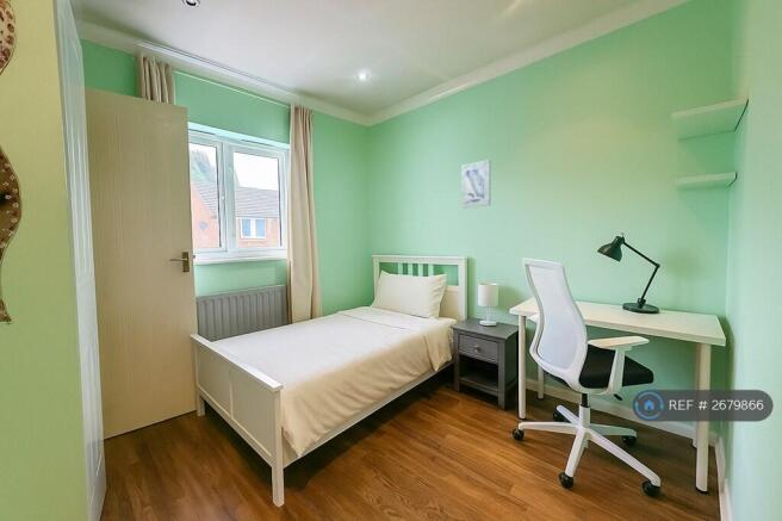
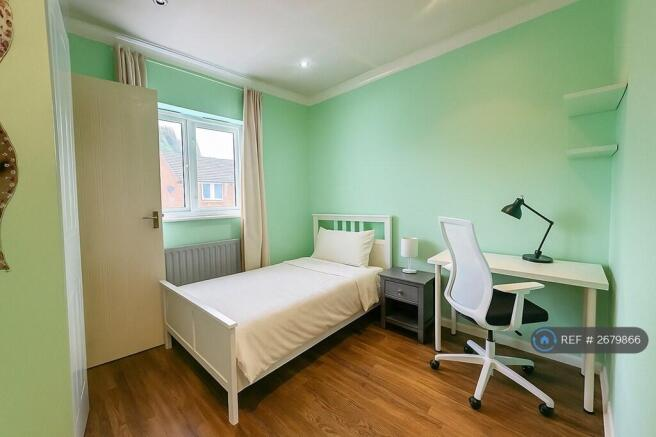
- wall art (476, 185)
